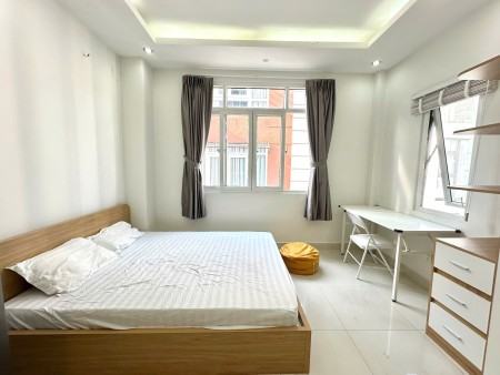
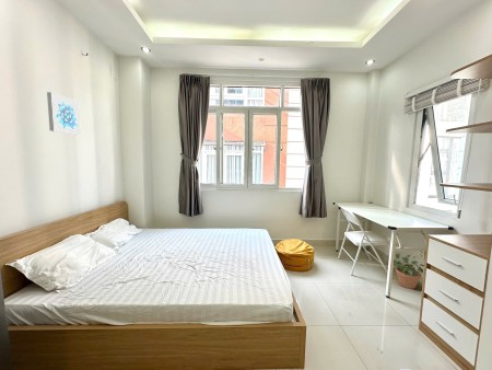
+ wall art (65, 115)
+ potted plant (410, 271)
